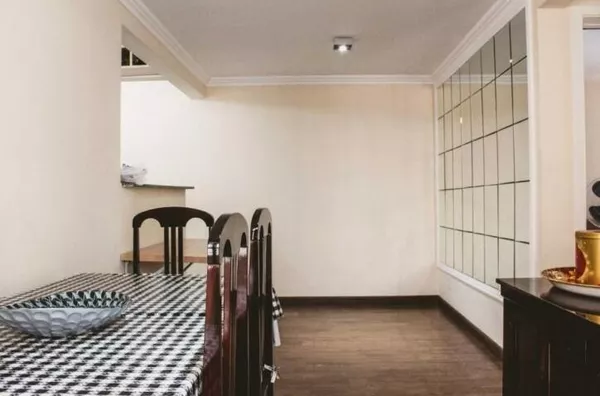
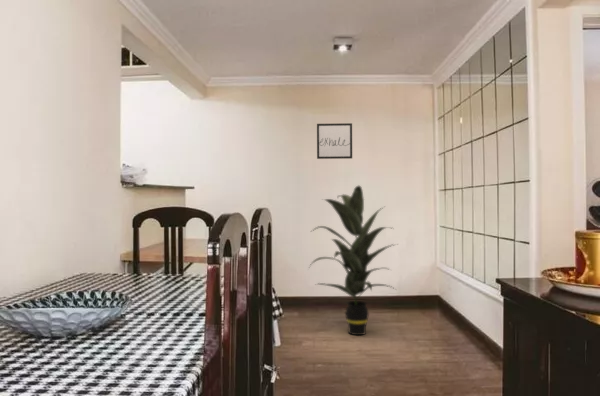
+ wall art (334, 141)
+ indoor plant (353, 260)
